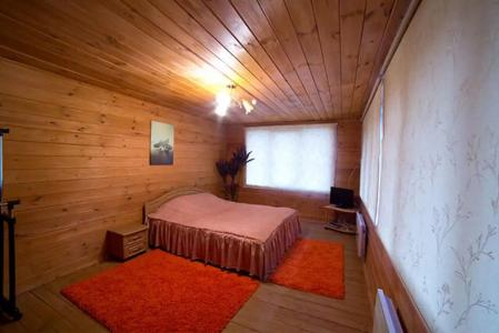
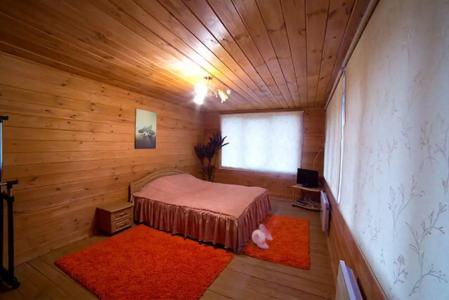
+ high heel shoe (261, 235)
